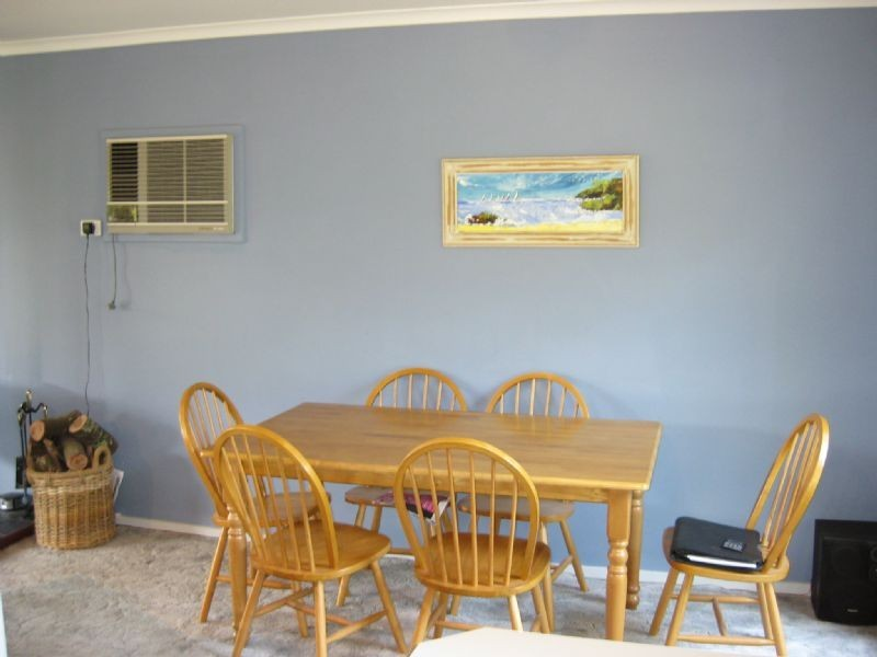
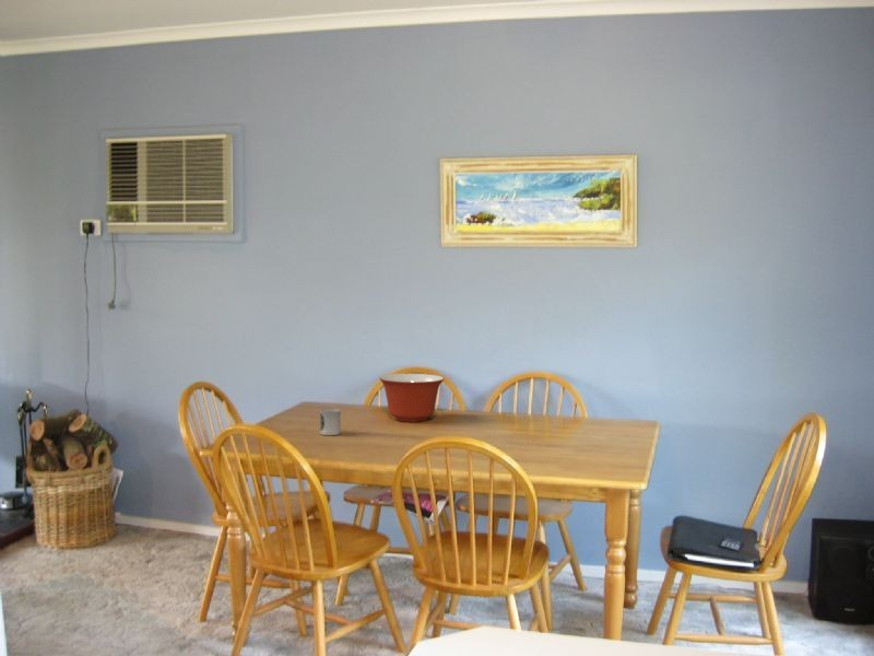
+ cup (329, 421)
+ mixing bowl (411, 398)
